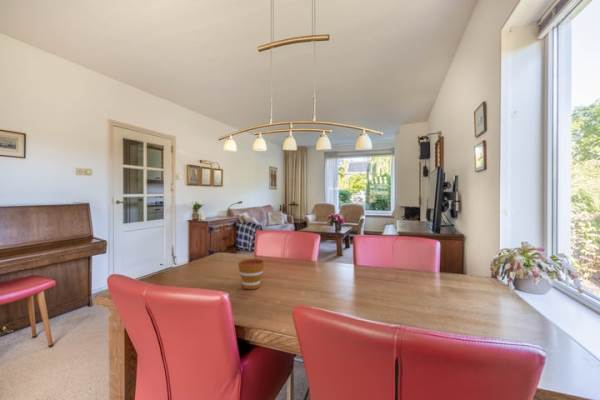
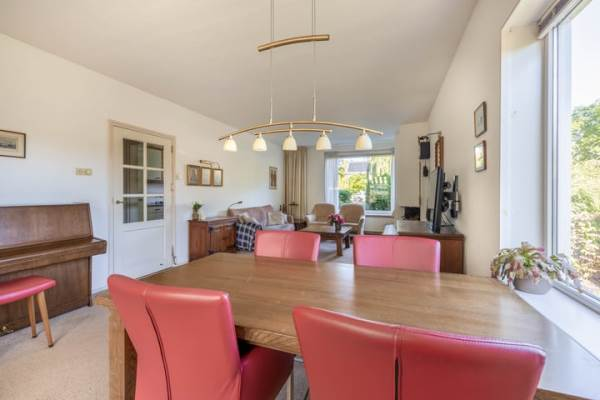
- cup (251, 273)
